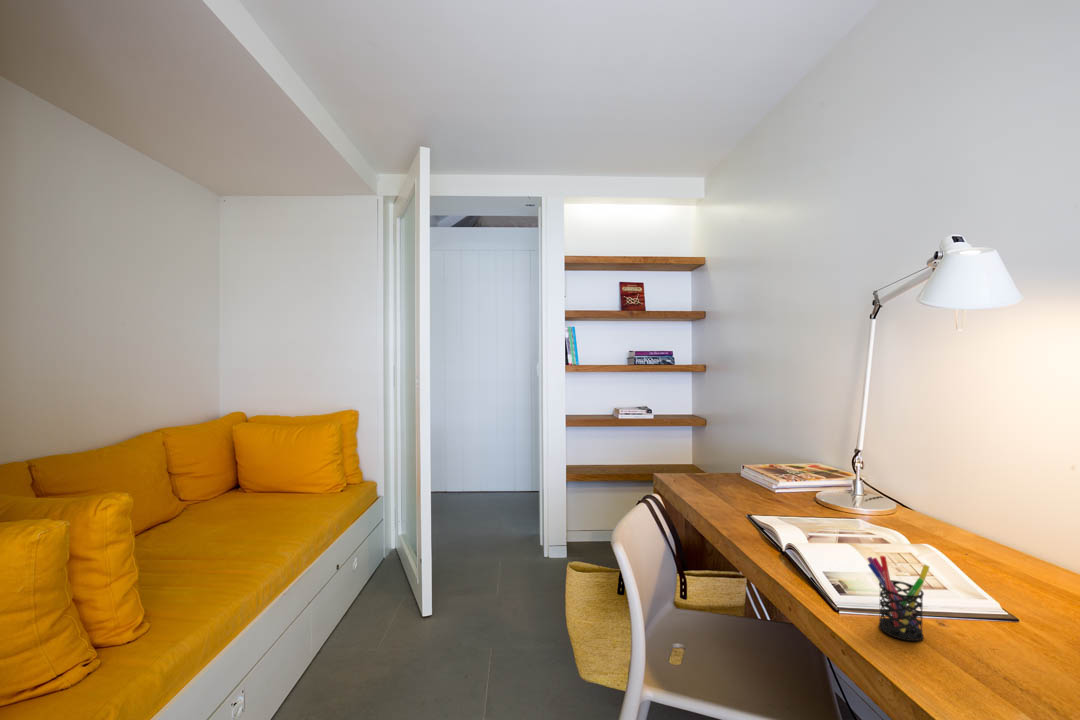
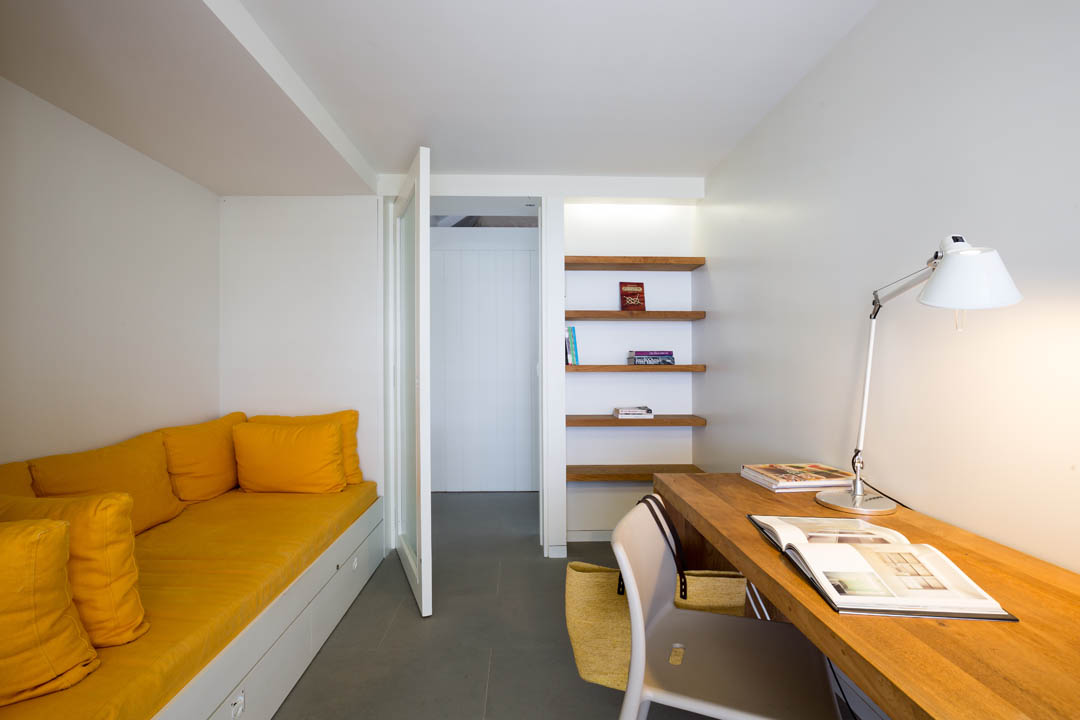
- pen holder (901, 595)
